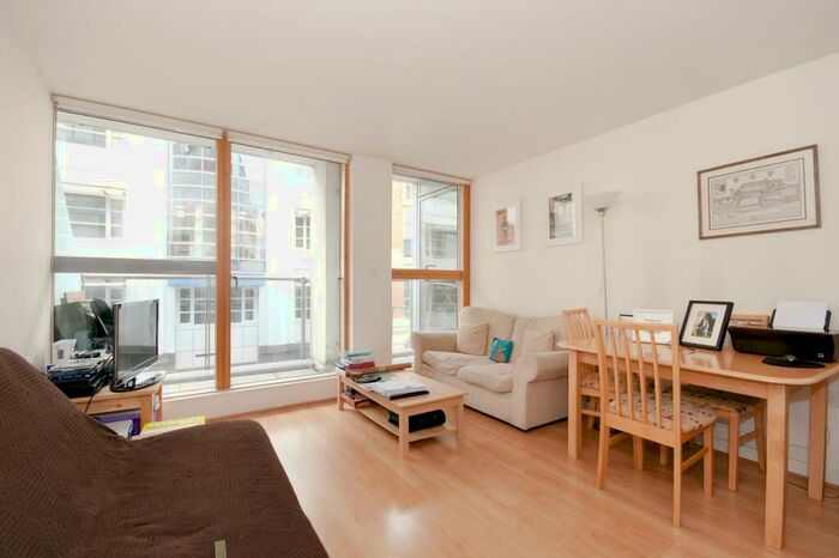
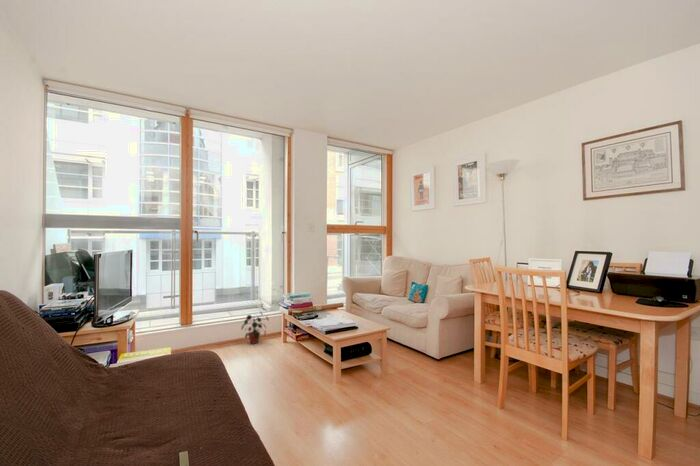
+ potted plant (256, 326)
